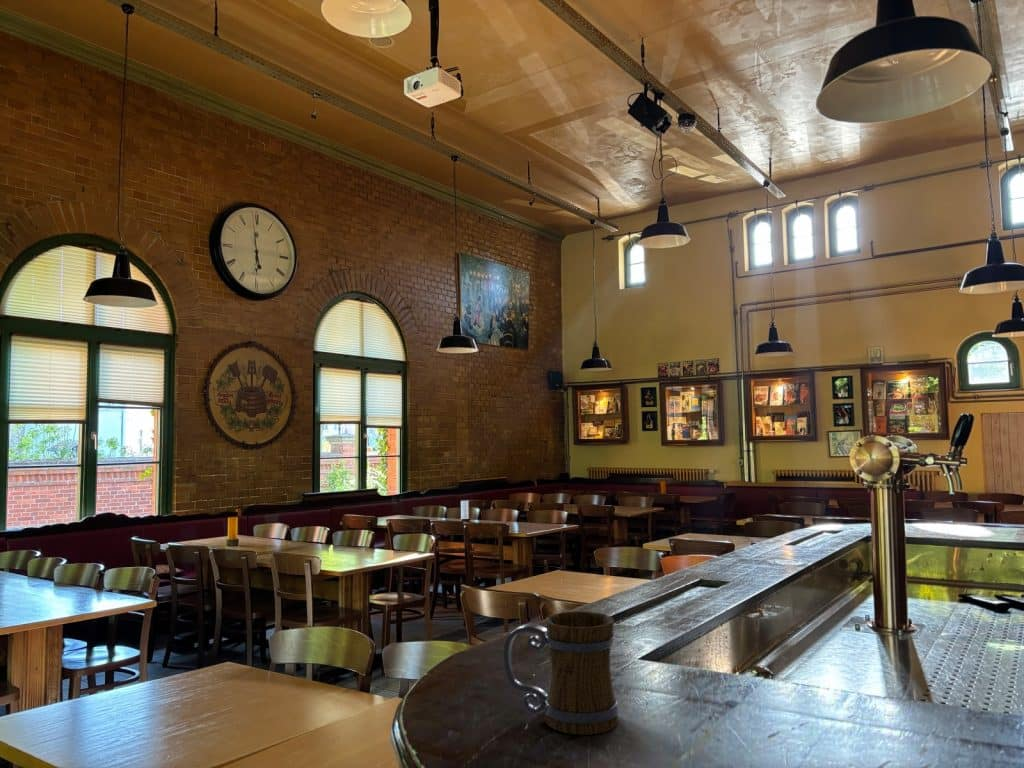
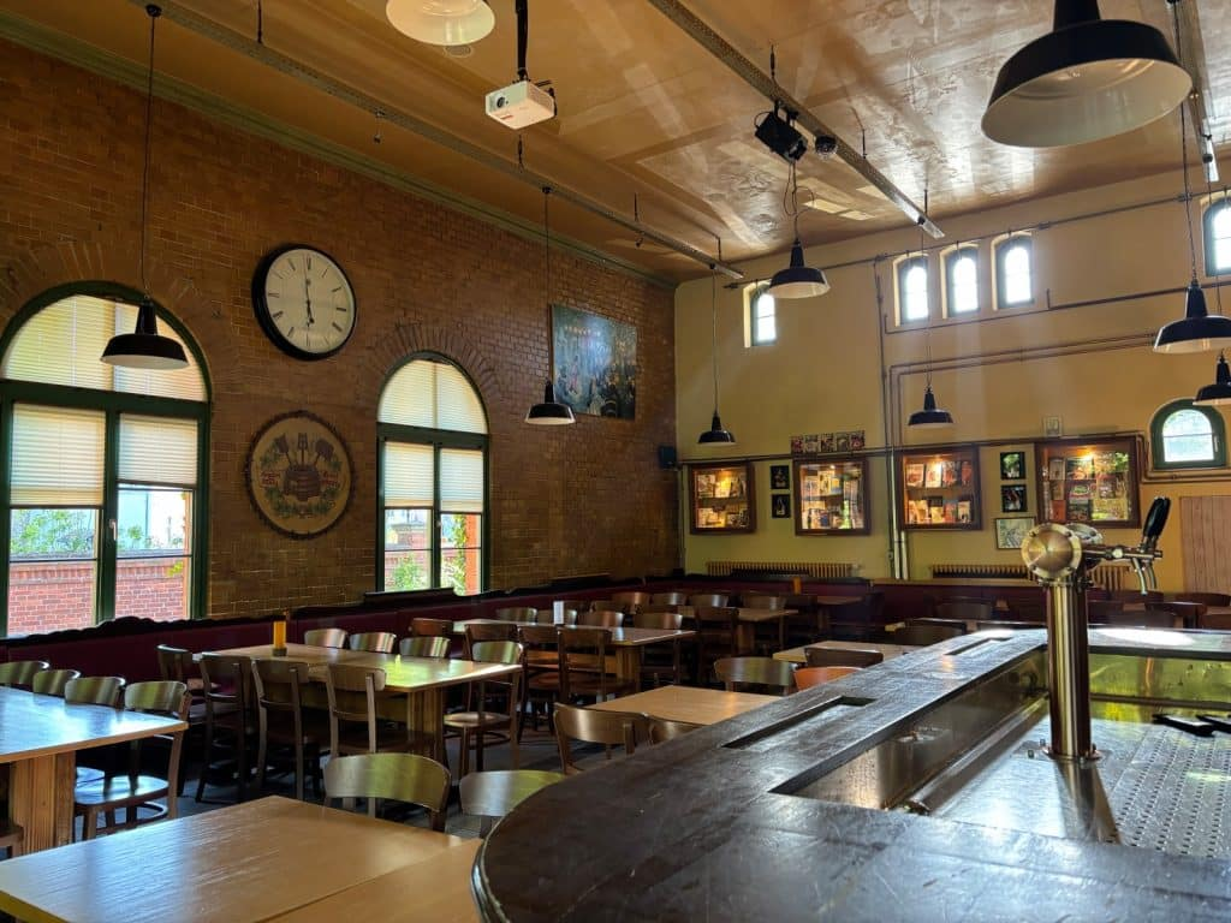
- beer mug (559, 667)
